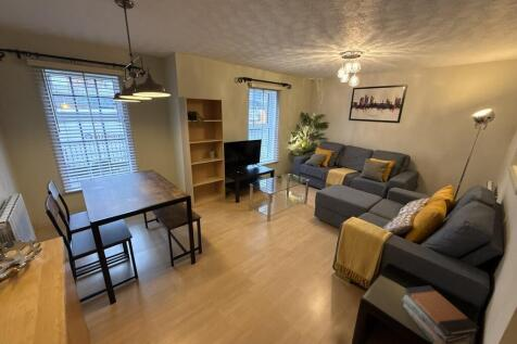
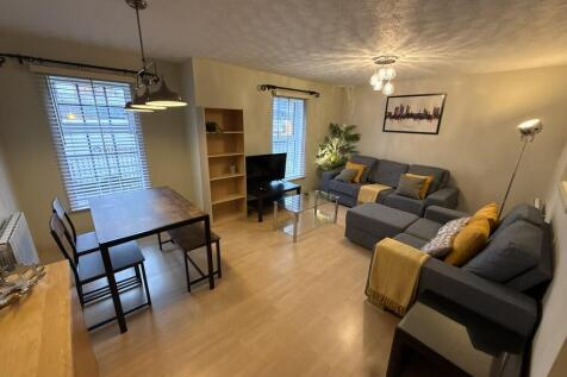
- book stack (434, 316)
